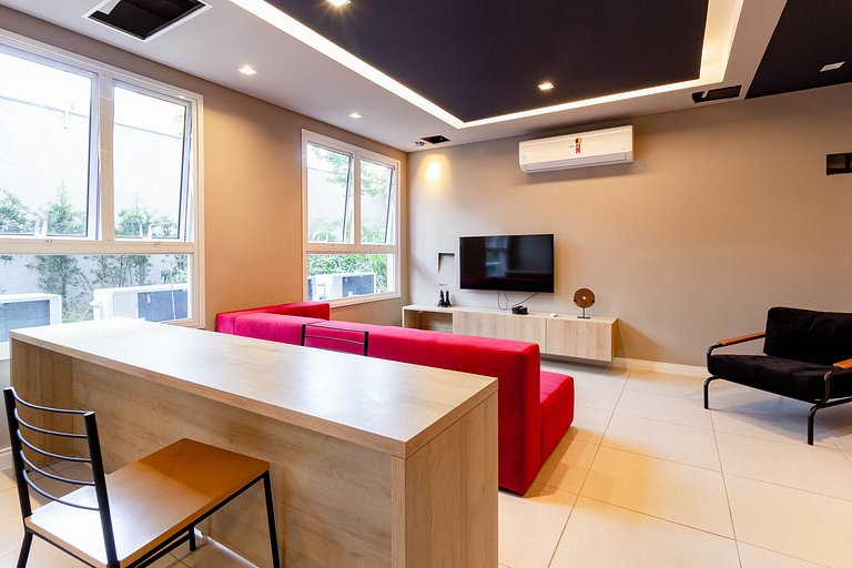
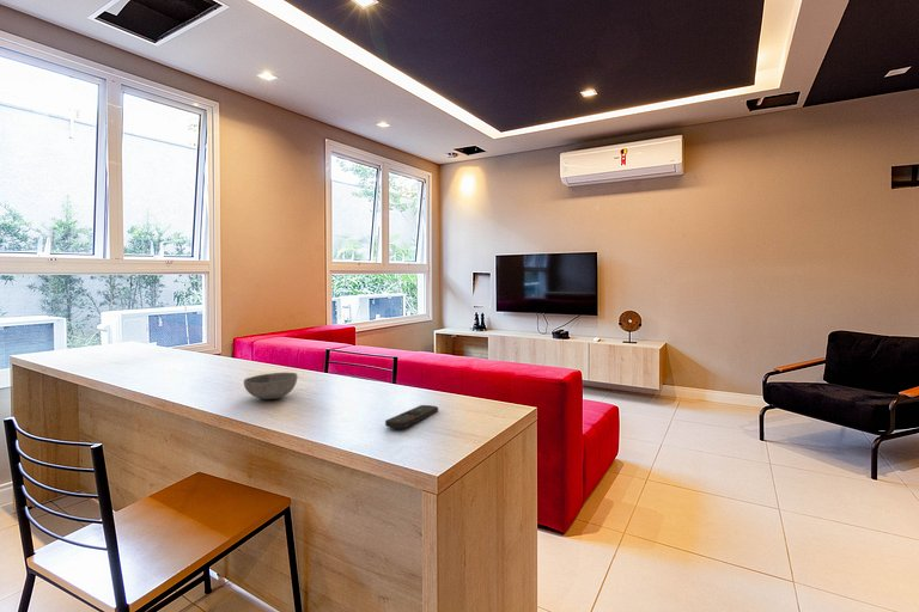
+ remote control (413, 415)
+ bowl (270, 386)
